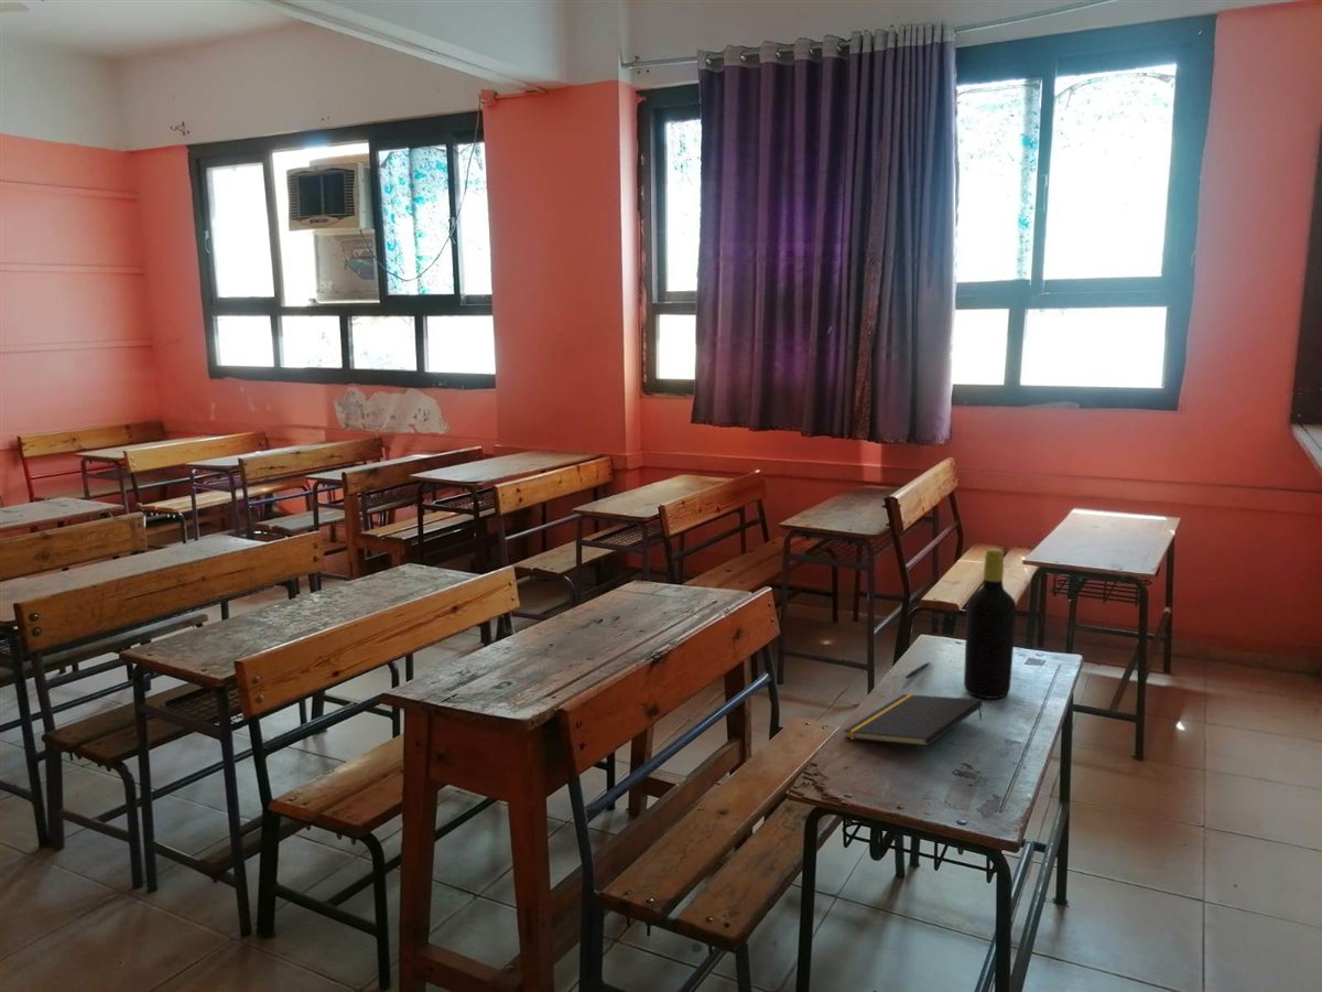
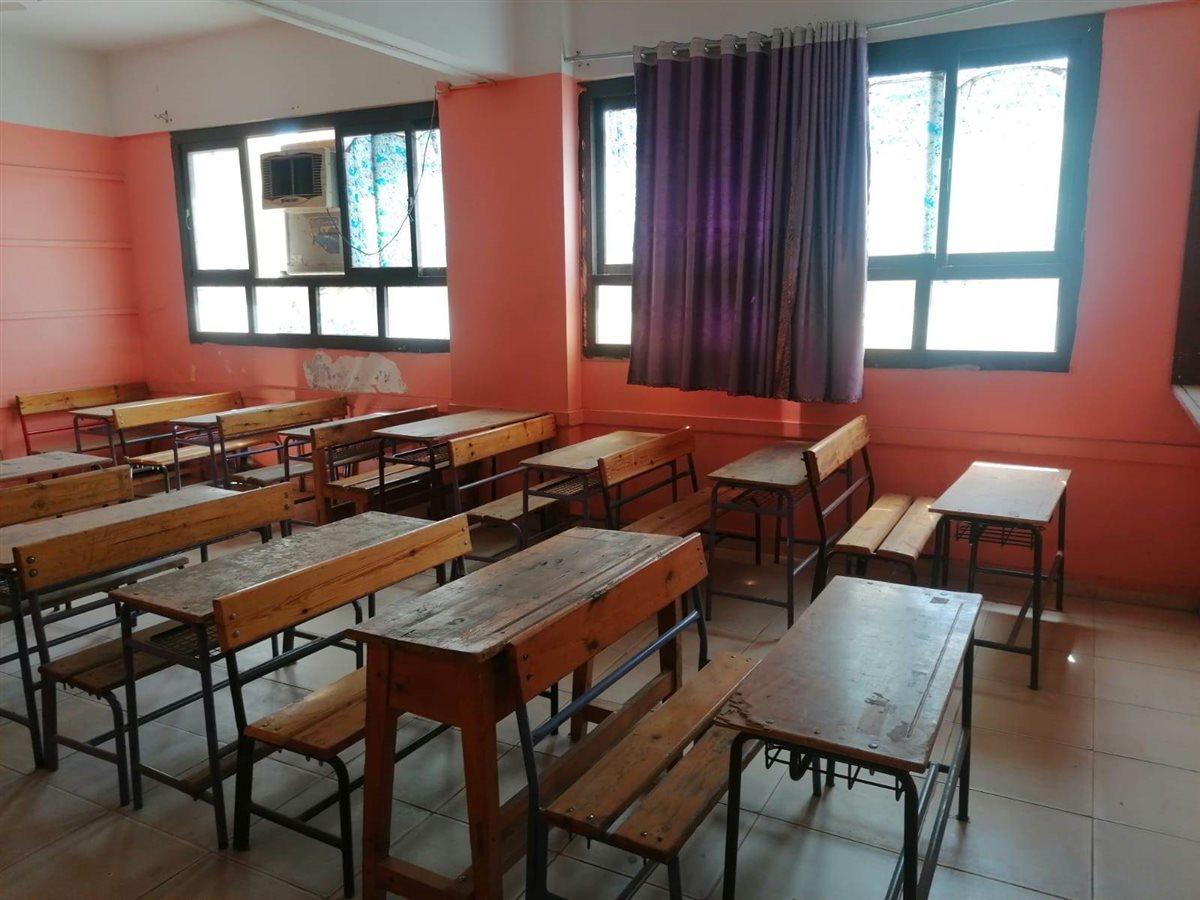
- notepad (914, 718)
- pen (919, 669)
- bottle (990, 622)
